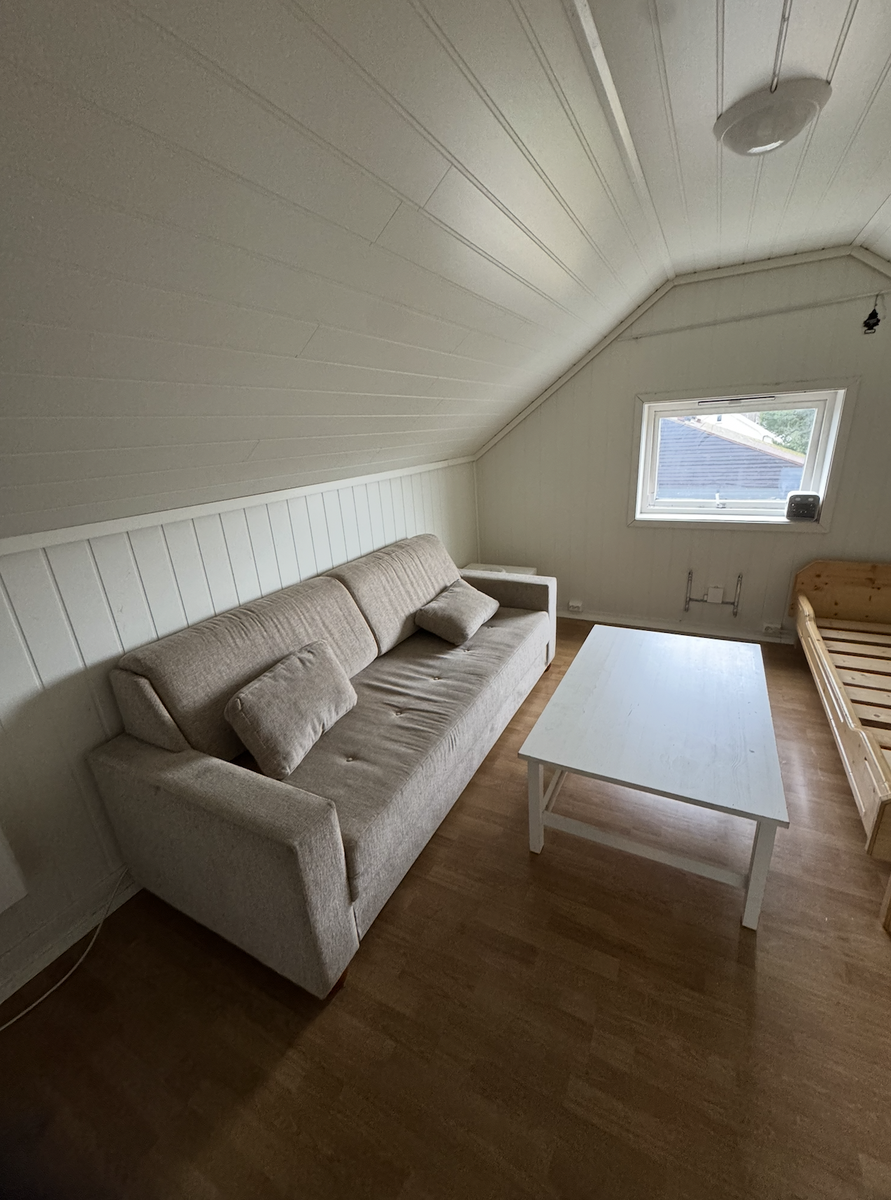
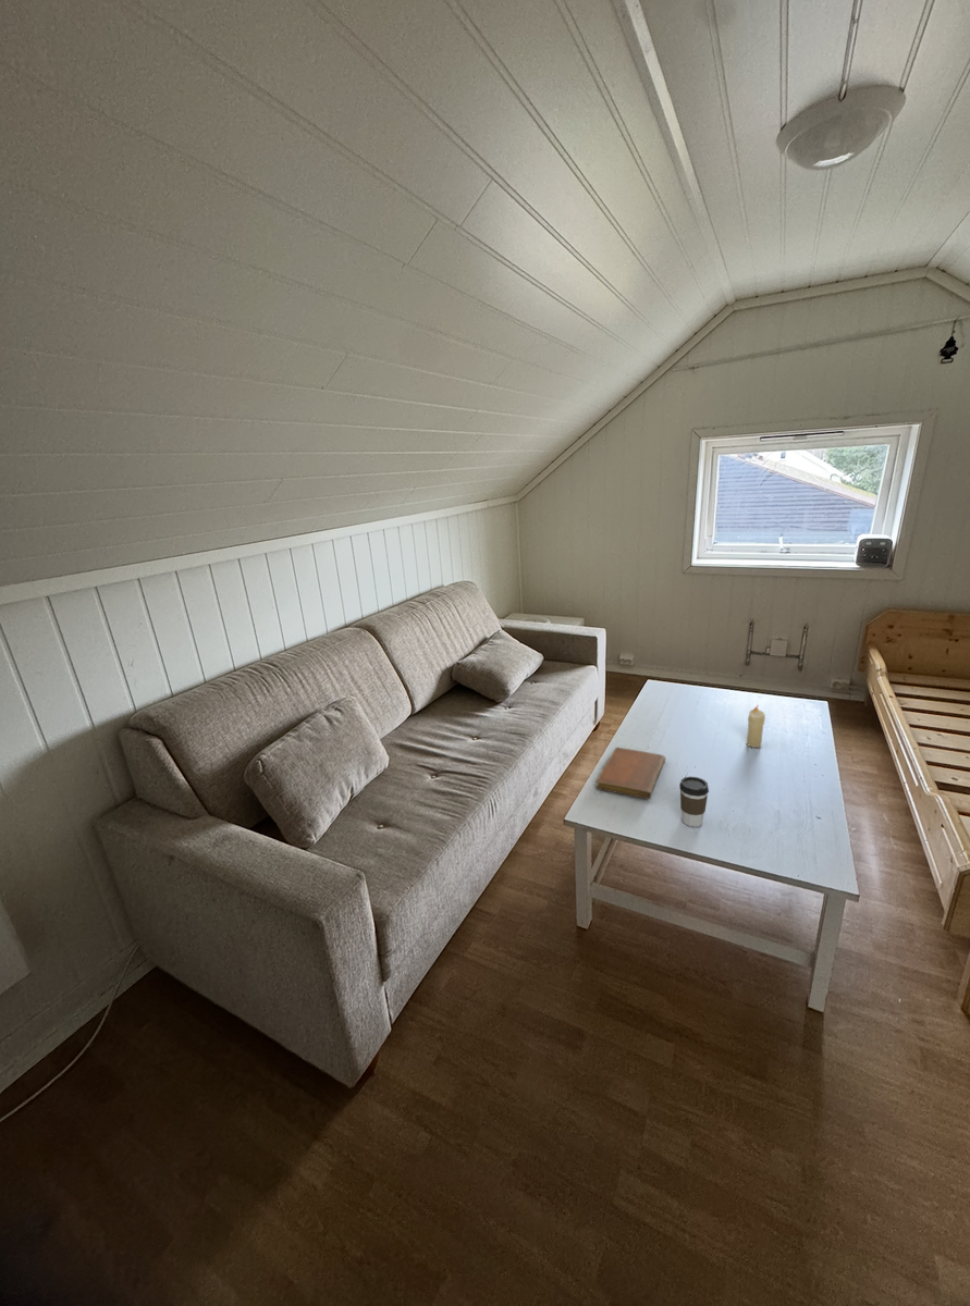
+ coffee cup (692, 801)
+ candle (756, 725)
+ notebook (631, 771)
